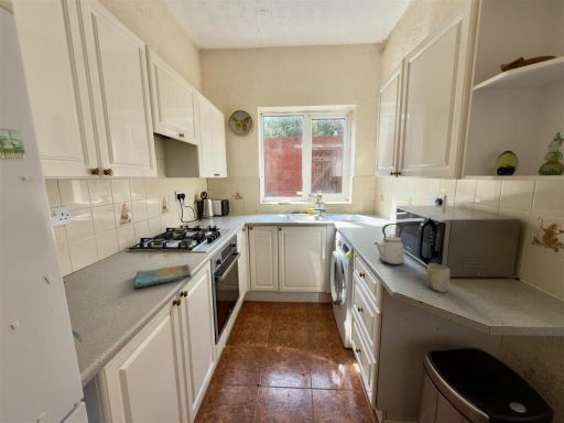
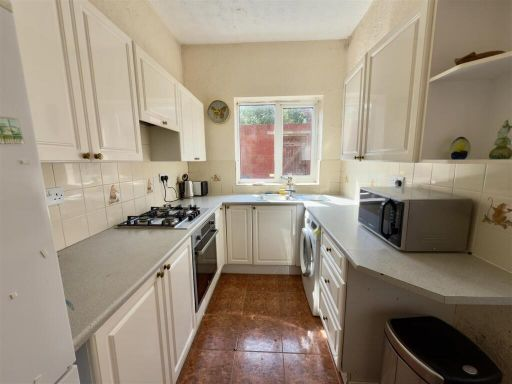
- kettle (388, 243)
- cup (437, 276)
- dish towel (163, 273)
